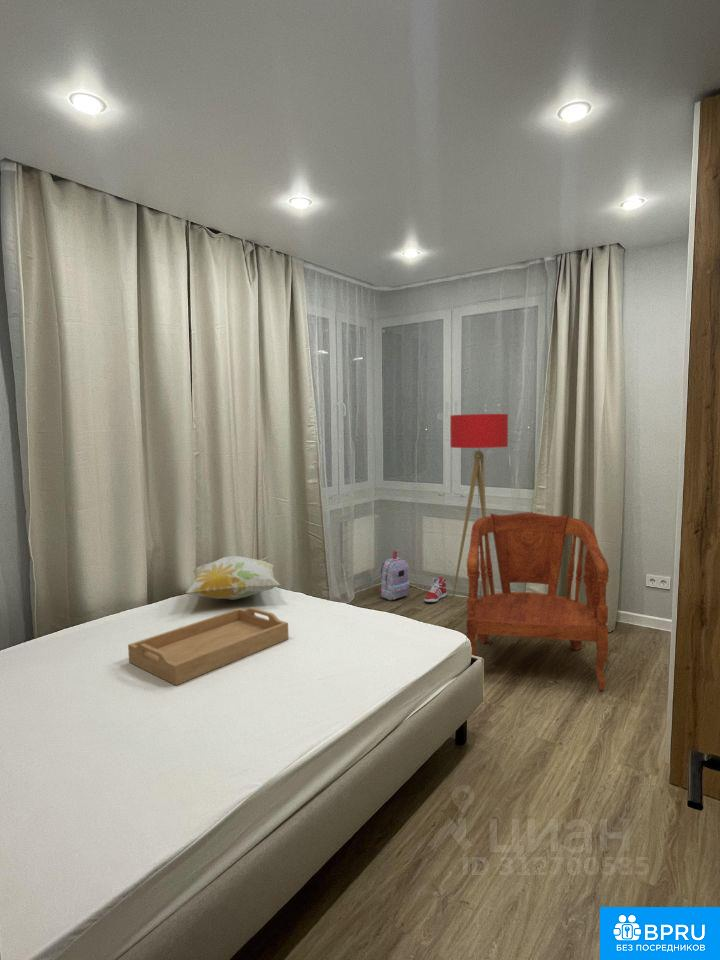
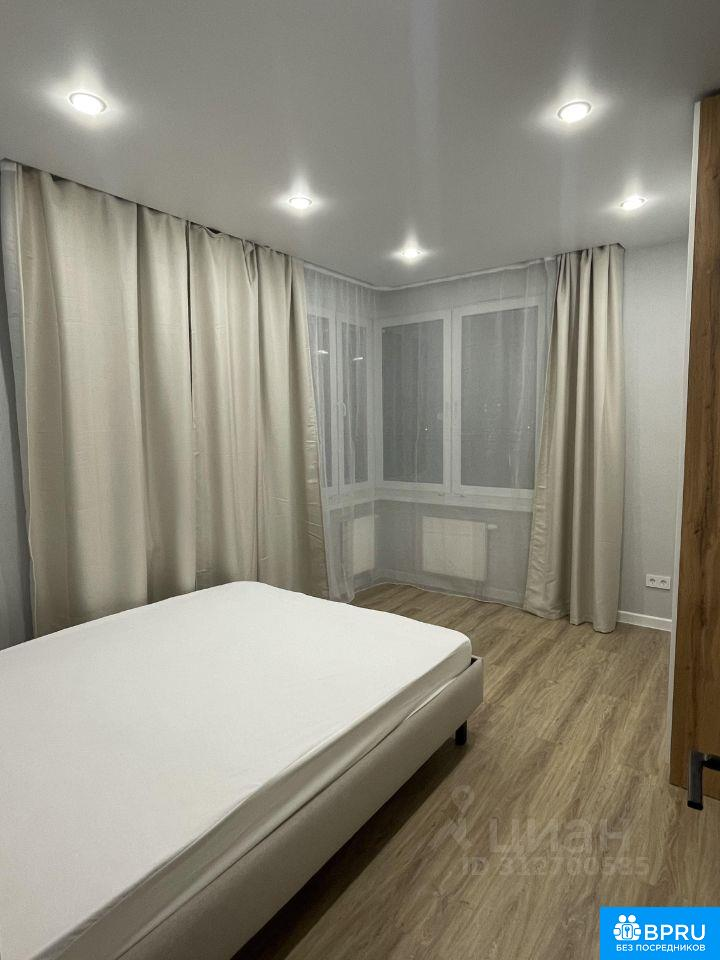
- decorative pillow (233, 577)
- sneaker (435, 589)
- armchair (530, 592)
- serving tray (212, 638)
- floor lamp (477, 512)
- backpack (394, 573)
